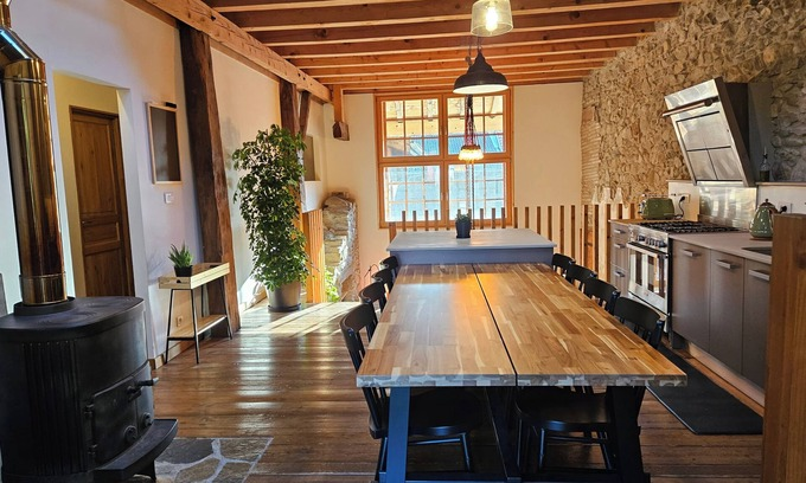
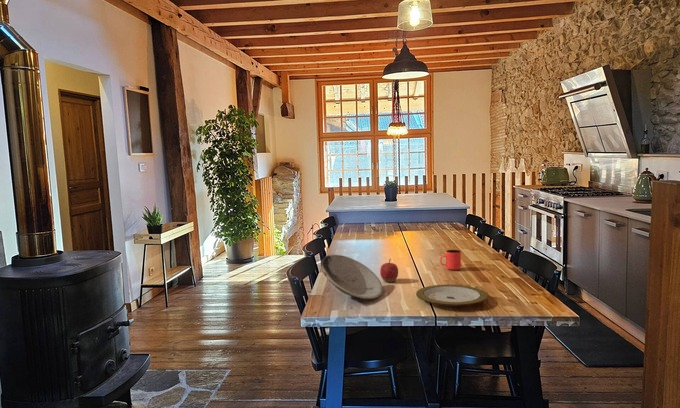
+ plate (351, 276)
+ plate (451, 296)
+ cup (450, 260)
+ apple (389, 270)
